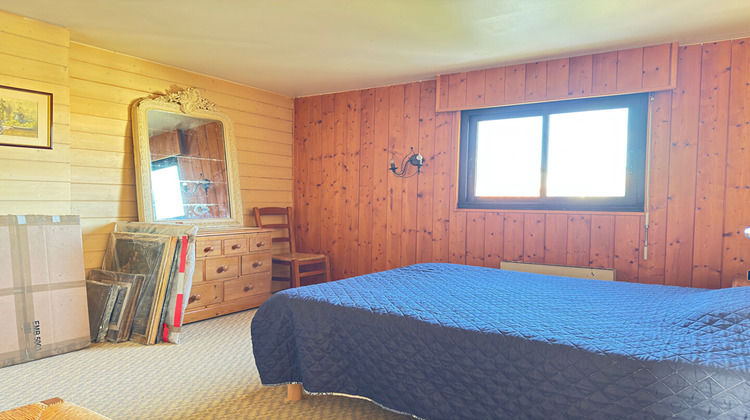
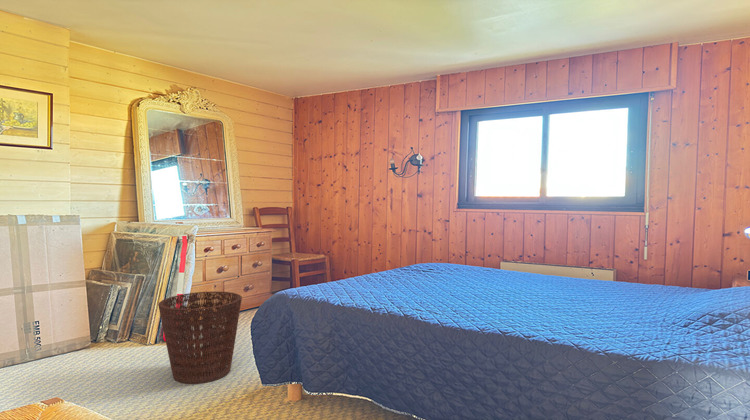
+ basket (201, 336)
